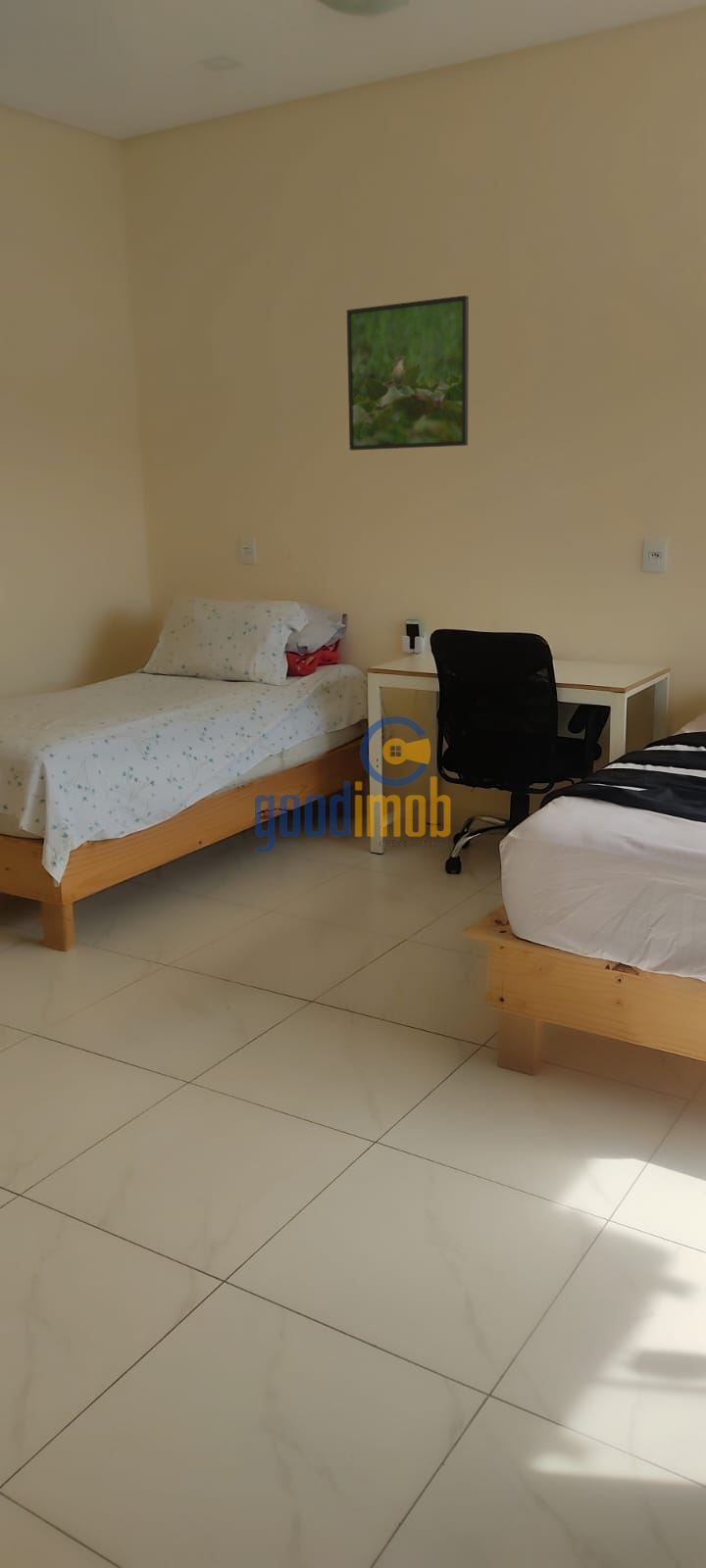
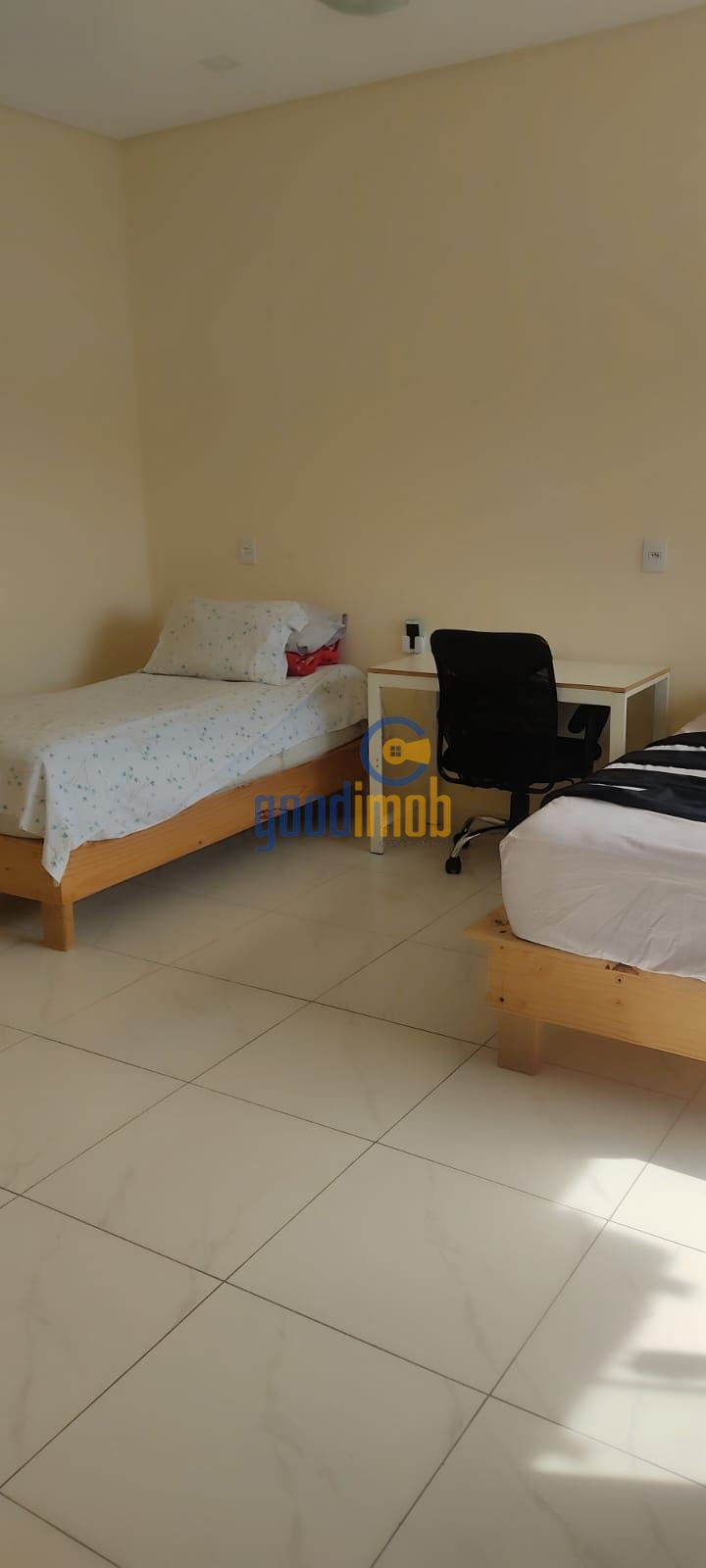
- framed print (406, 376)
